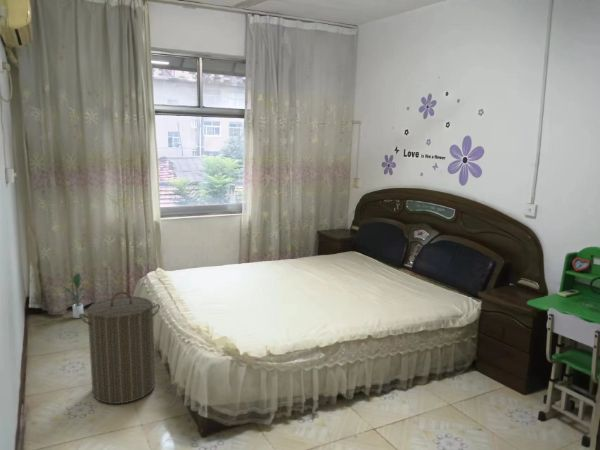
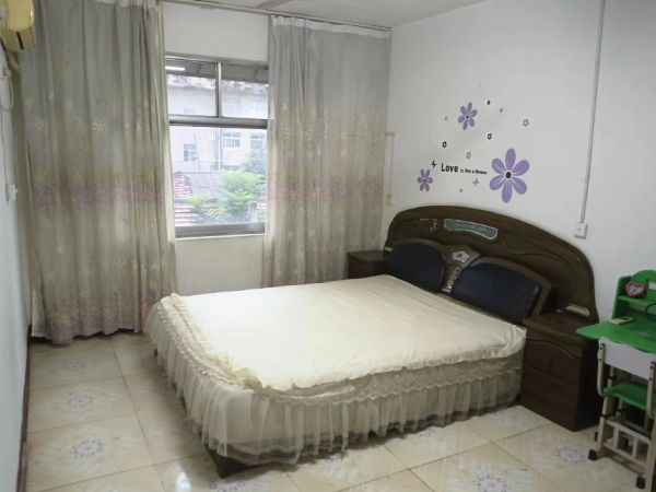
- laundry hamper (122, 341)
- potted plant (76, 296)
